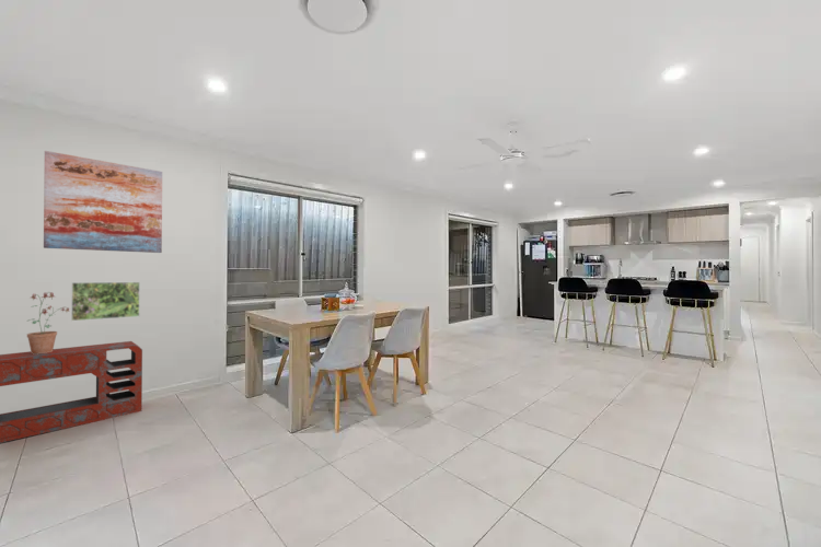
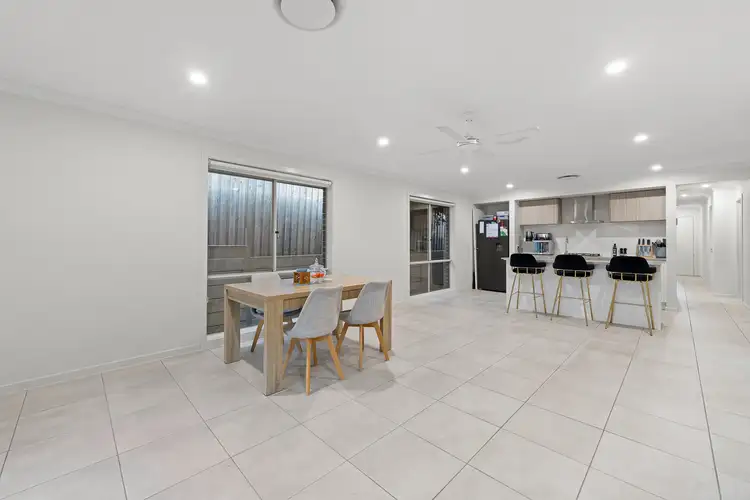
- shelving unit (65, 376)
- potted plant (46, 322)
- wall art (107, 206)
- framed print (107, 300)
